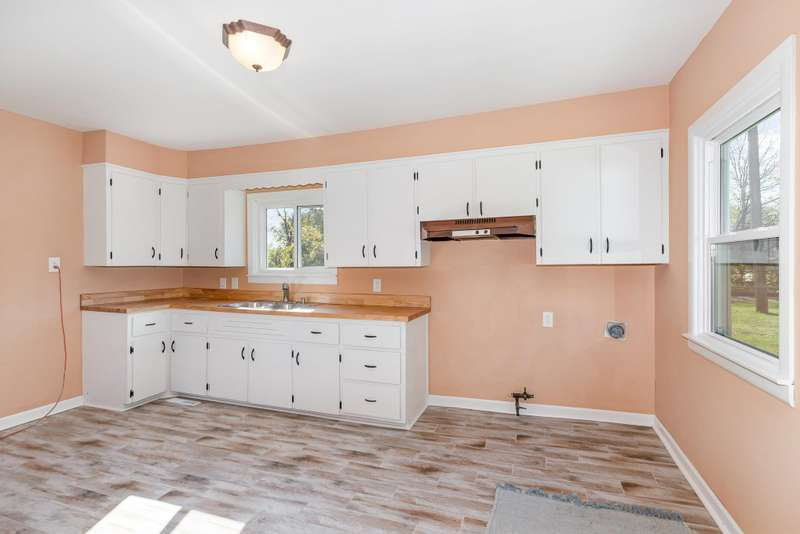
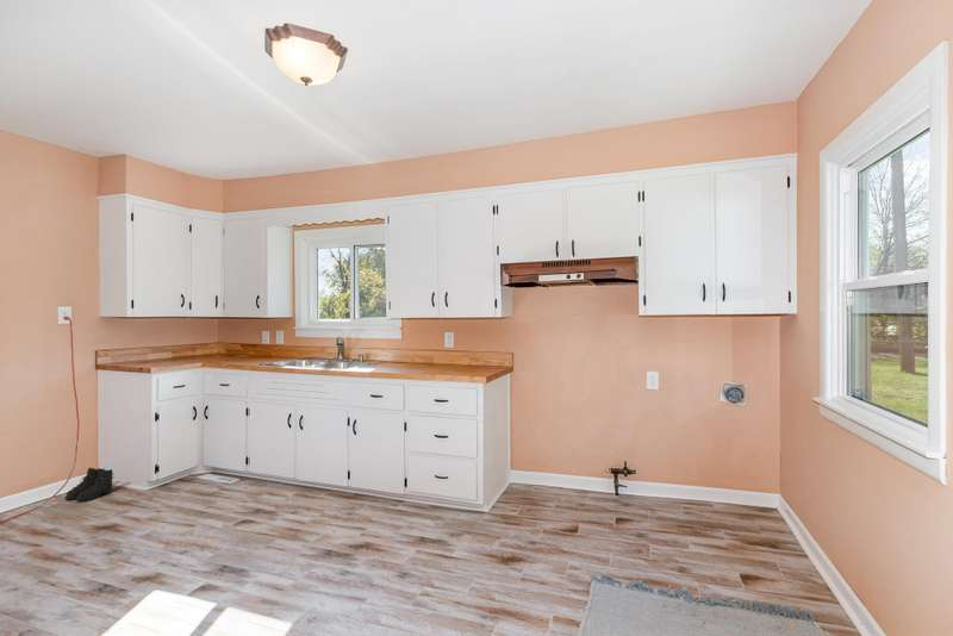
+ boots (89, 482)
